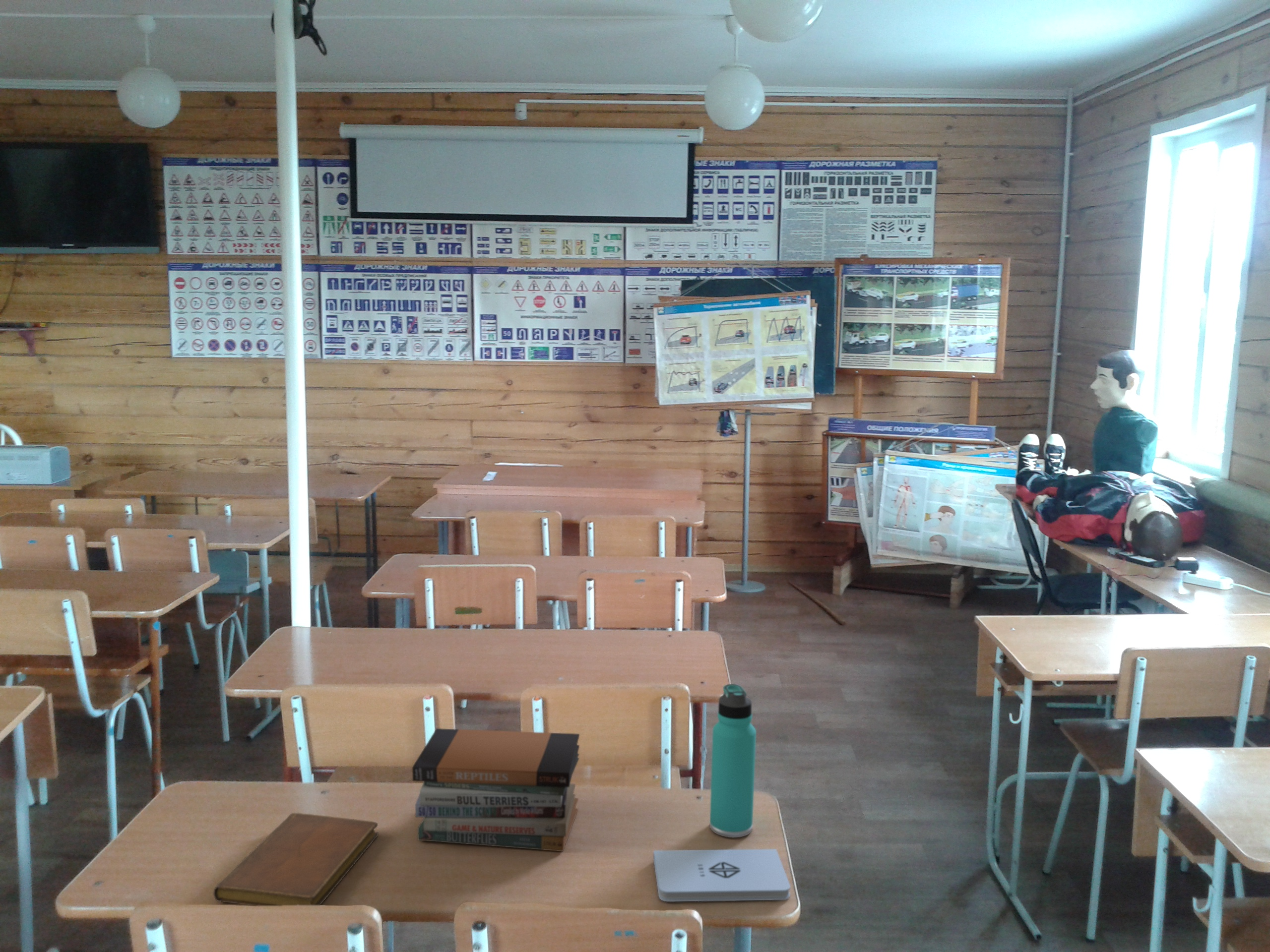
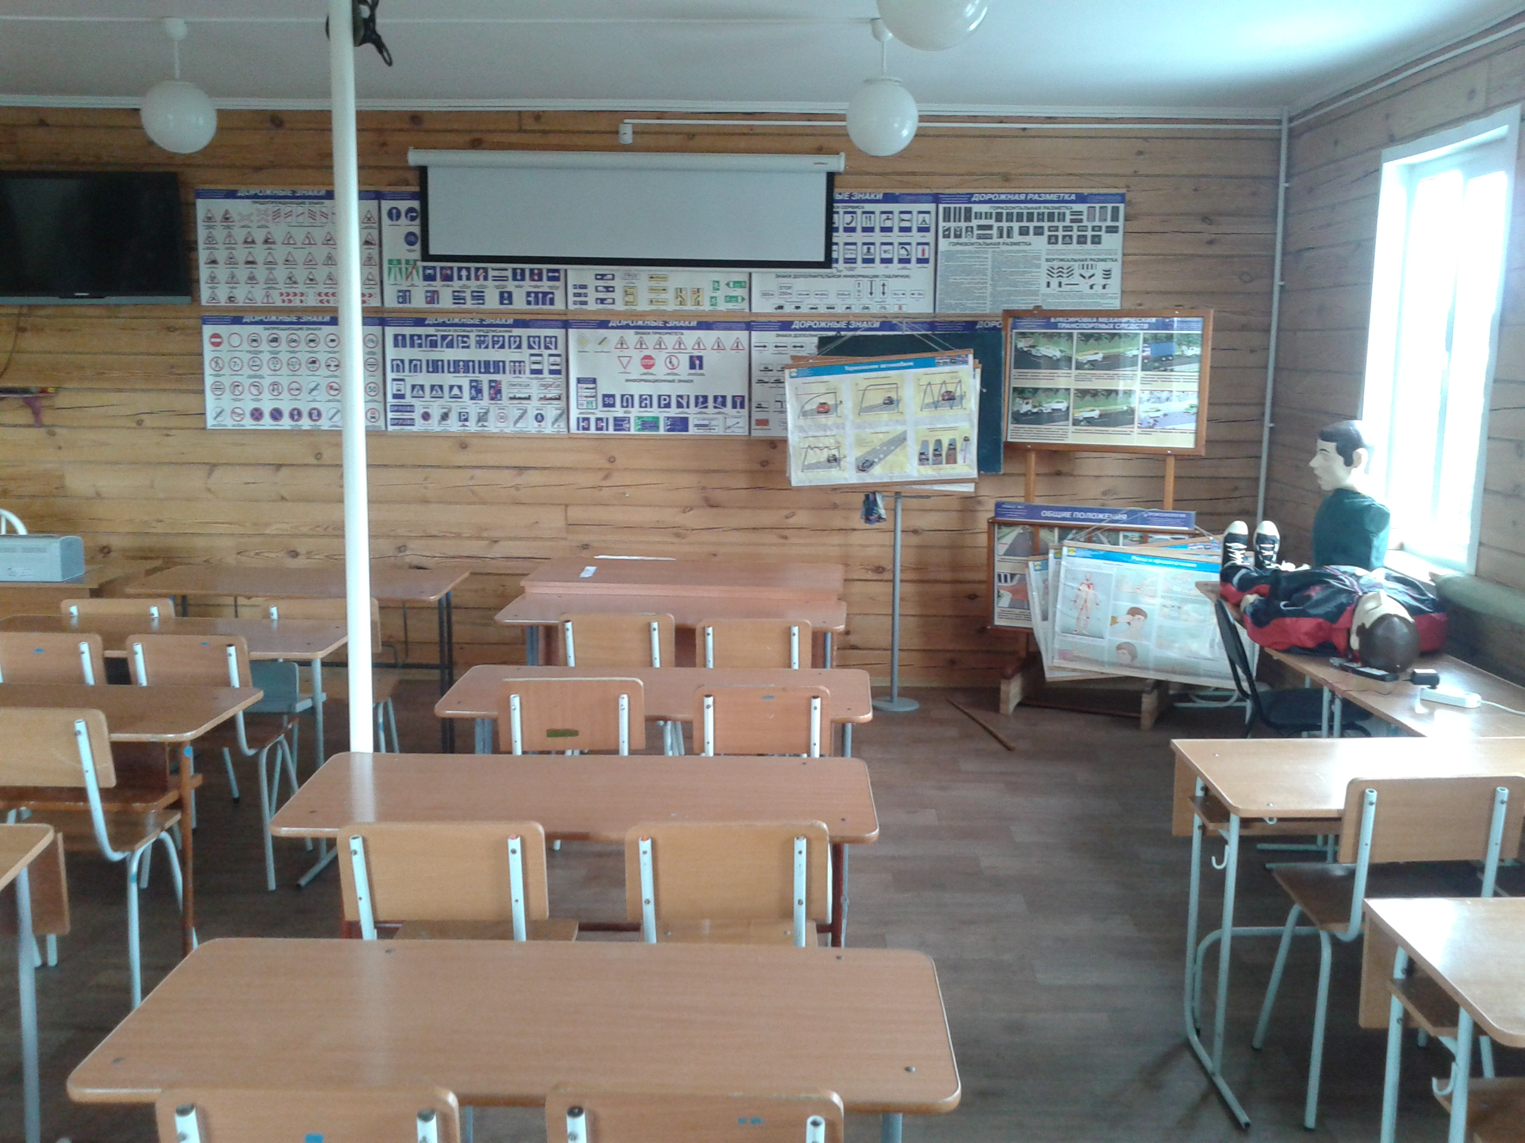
- notepad (720, 874)
- book stack (498, 787)
- notebook (301, 858)
- thermos bottle (733, 759)
